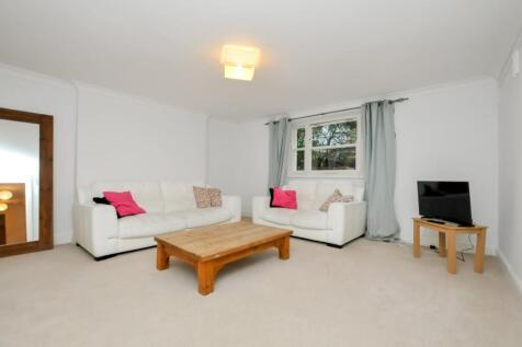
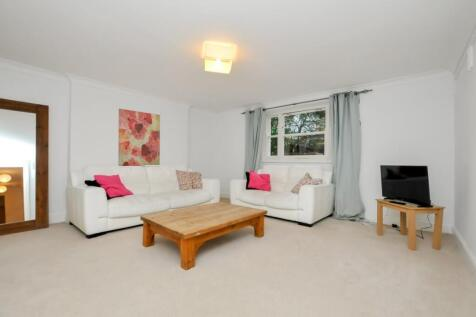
+ wall art (140, 139)
